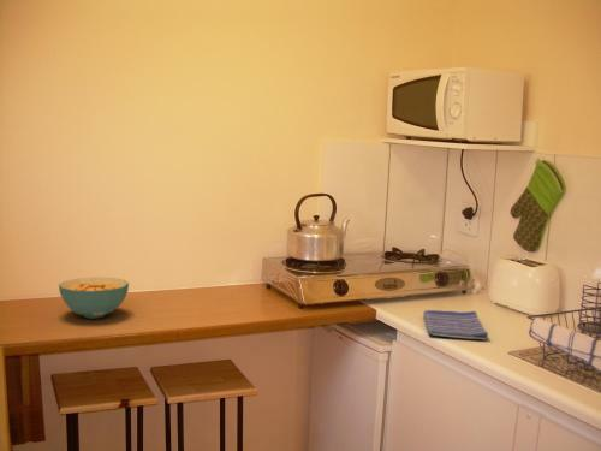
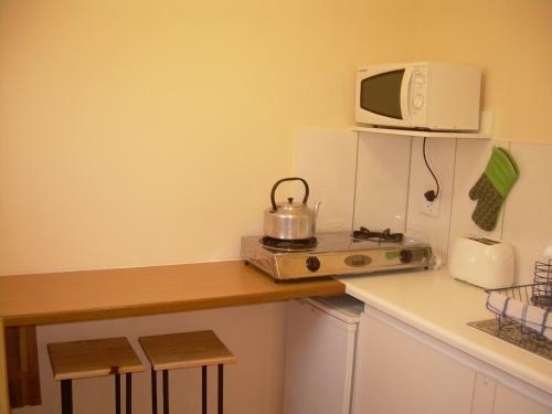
- dish towel (453, 322)
- cereal bowl (94, 299)
